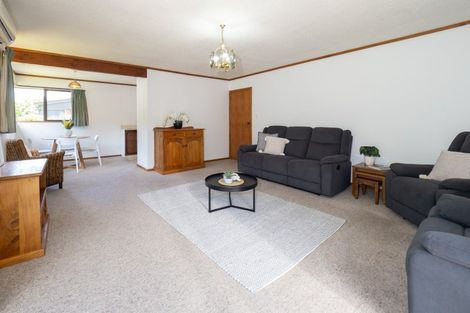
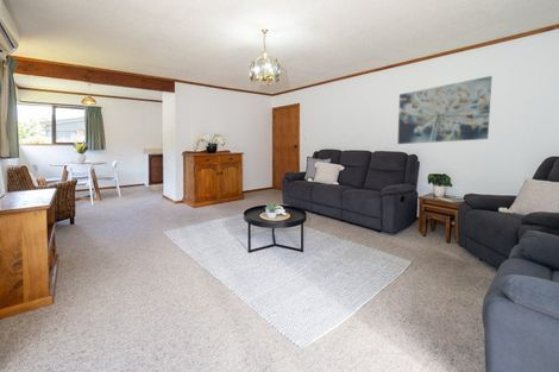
+ wall art (439, 114)
